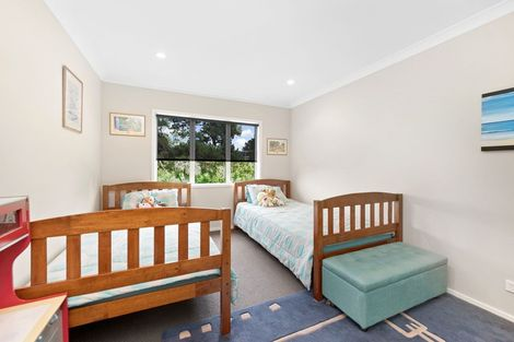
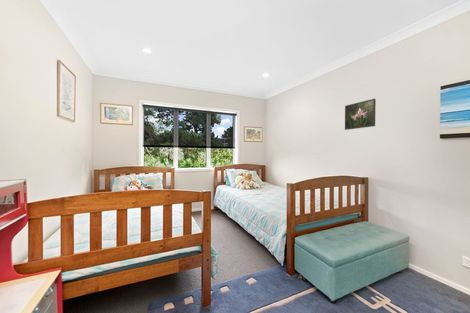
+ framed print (359, 115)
